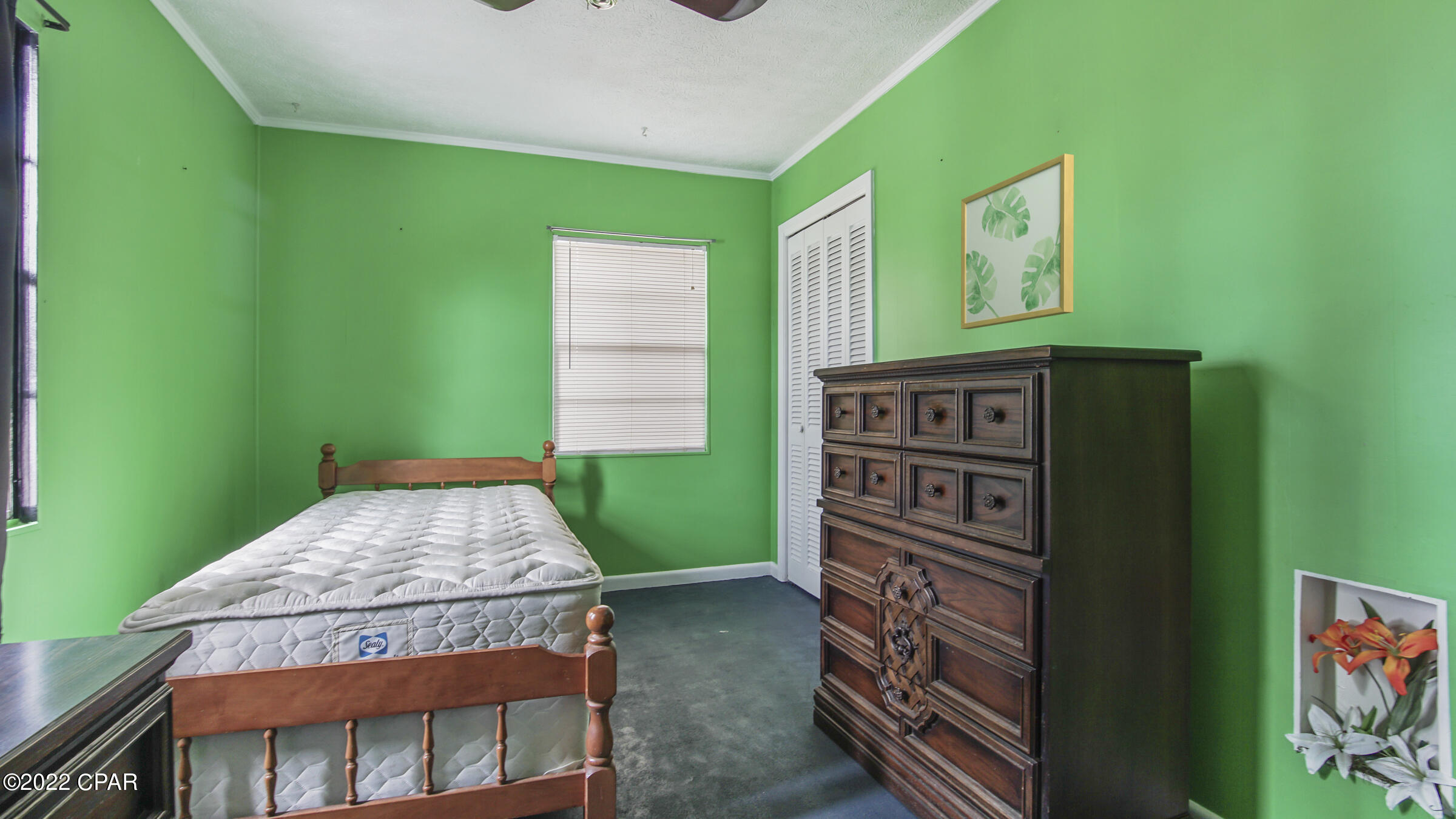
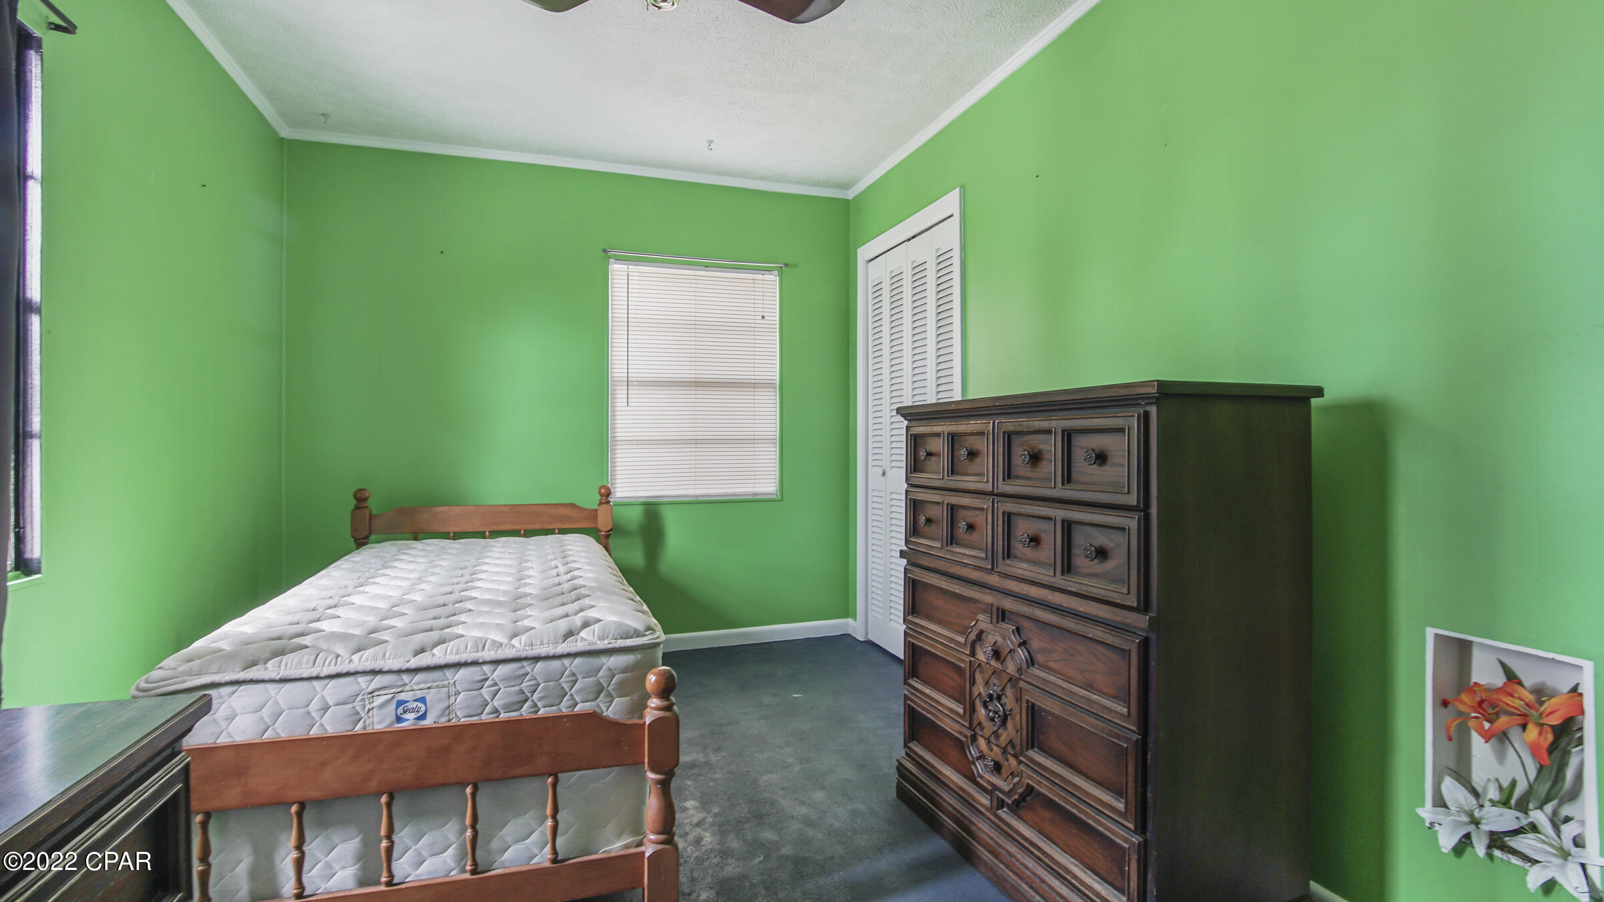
- wall art (1011, 250)
